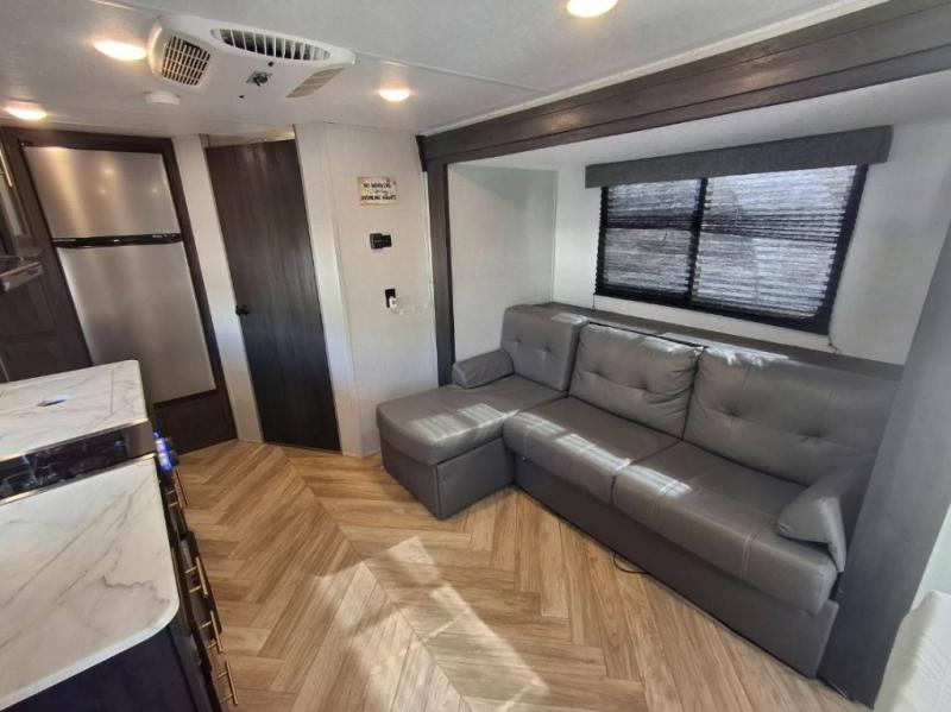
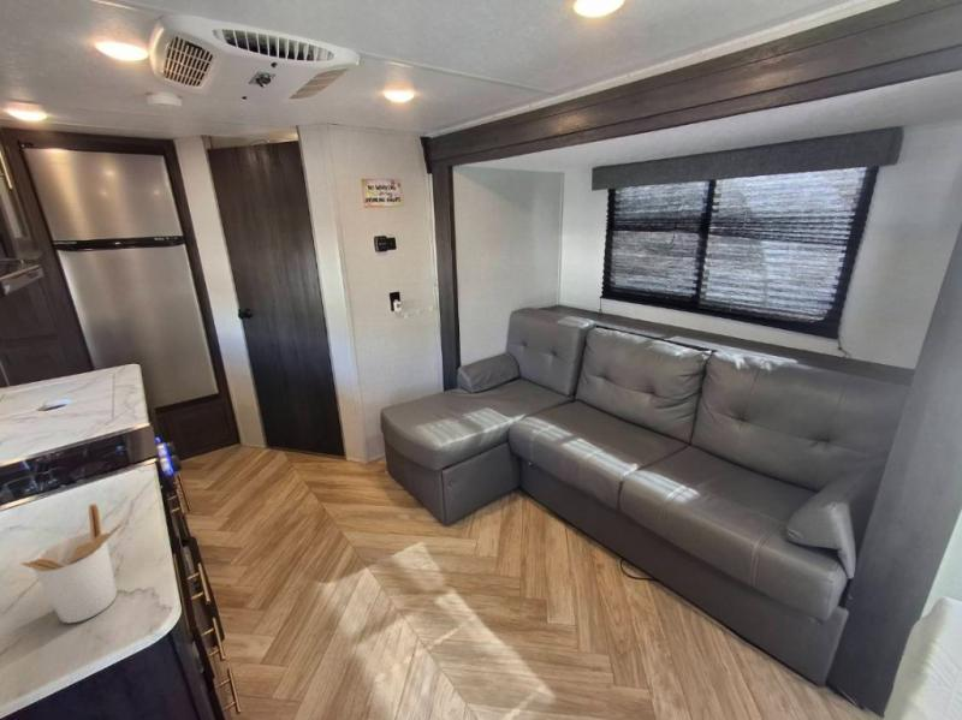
+ utensil holder (87, 566)
